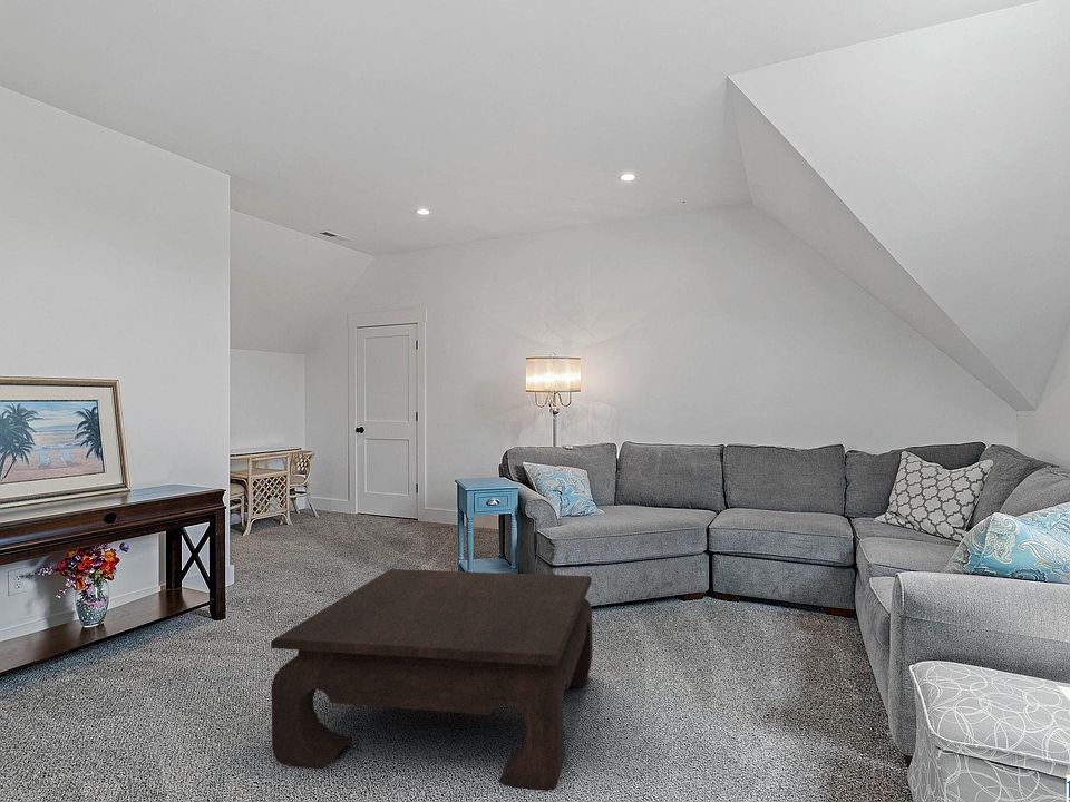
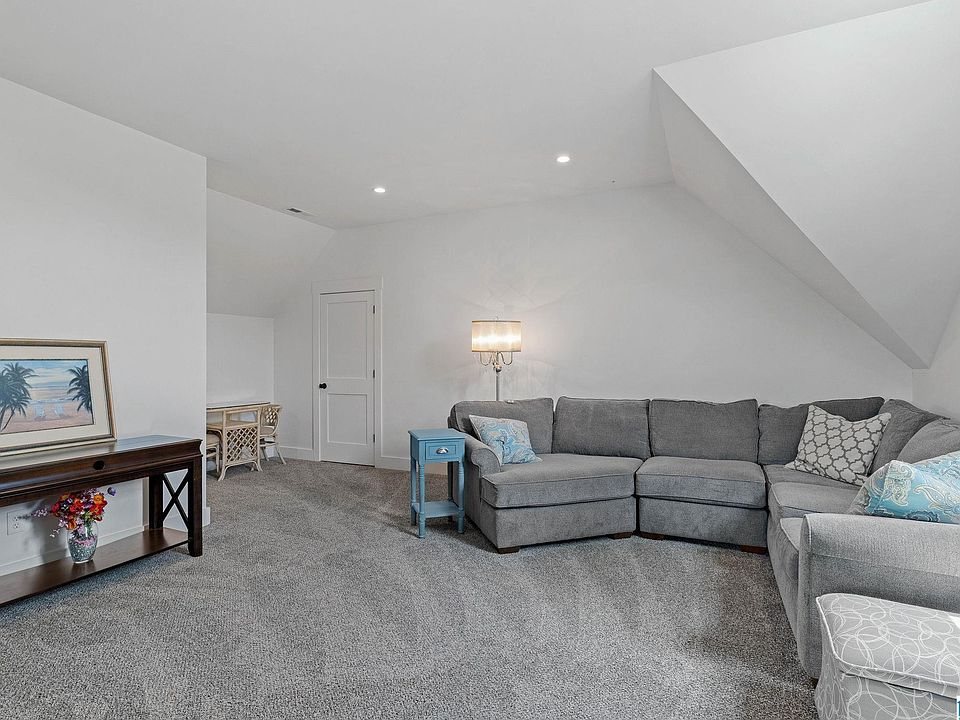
- coffee table (455, 658)
